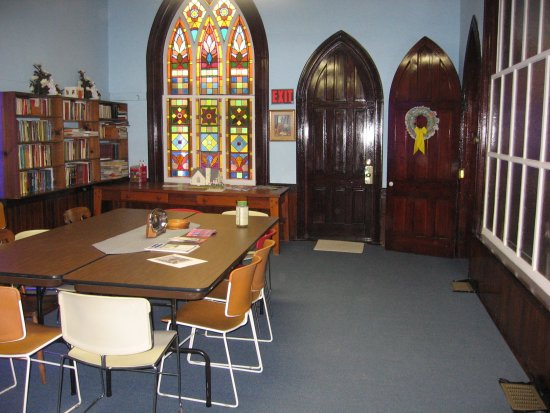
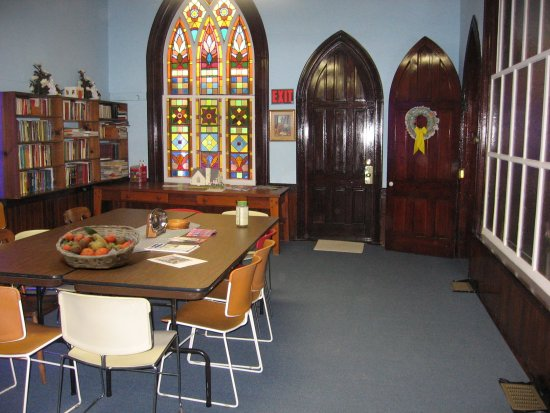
+ fruit basket (99, 246)
